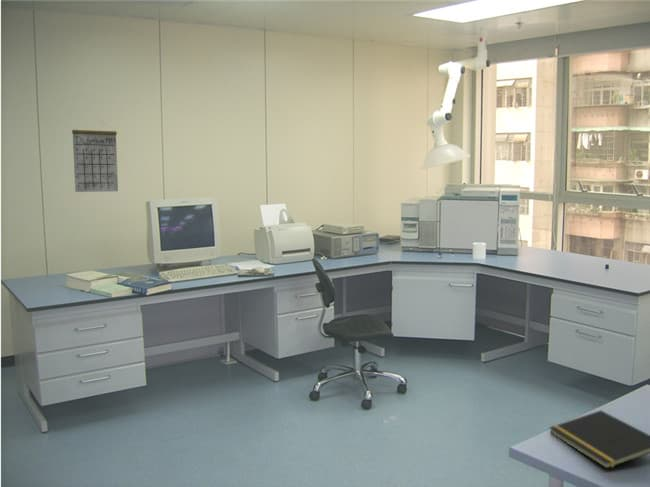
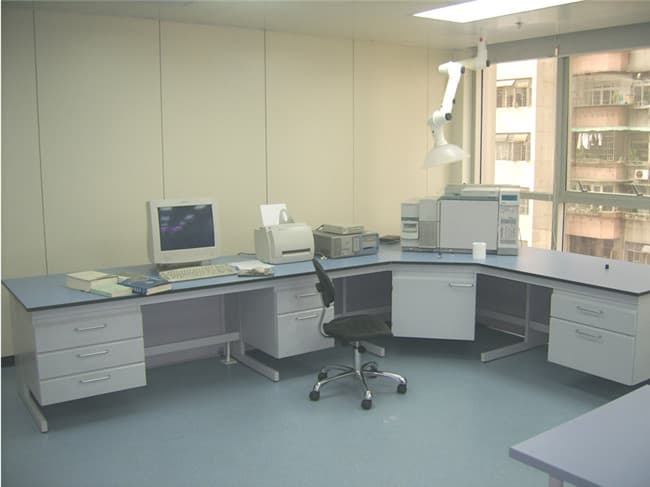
- notepad (603, 437)
- calendar (95, 154)
